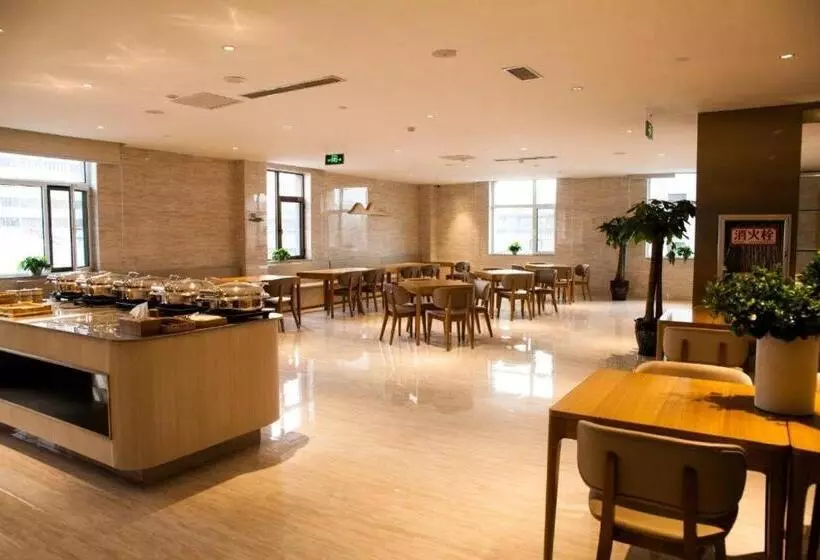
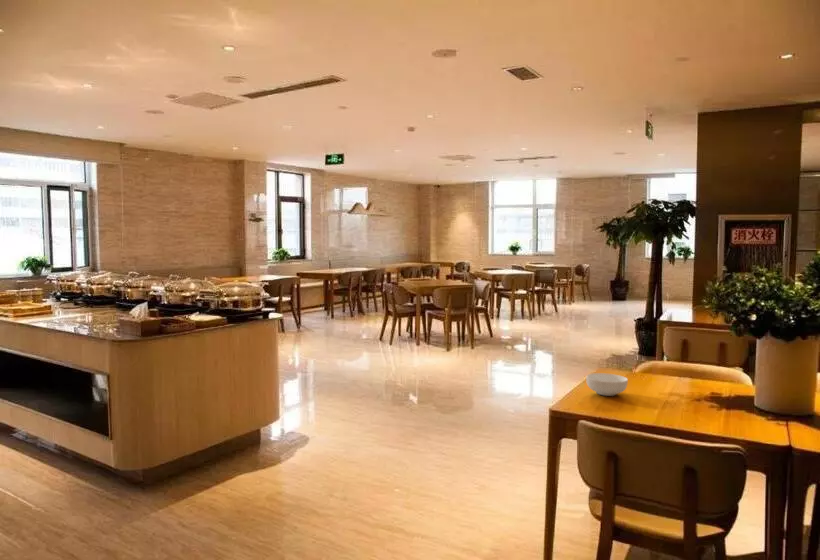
+ cereal bowl (606, 385)
